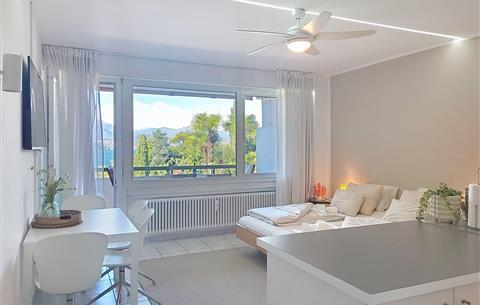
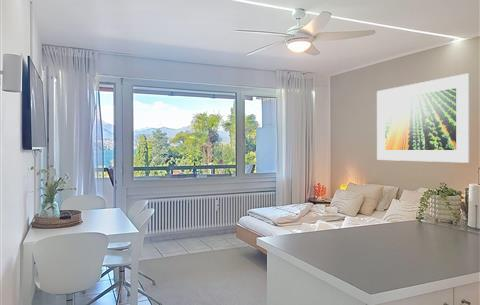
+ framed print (417, 122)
